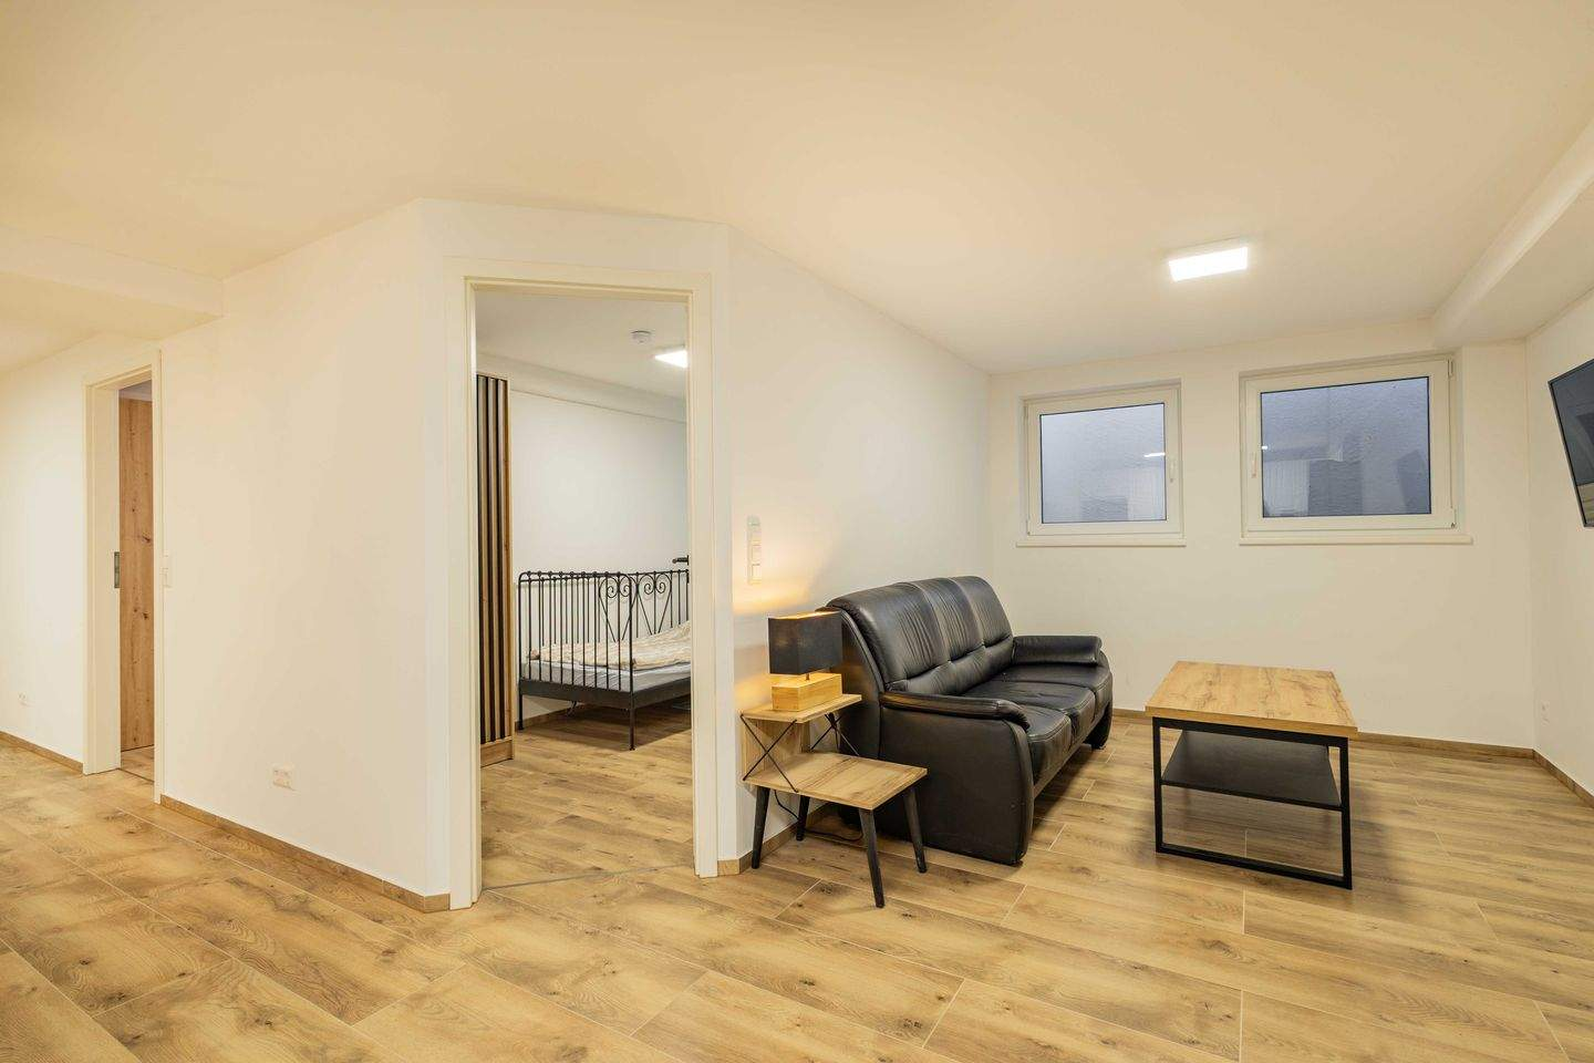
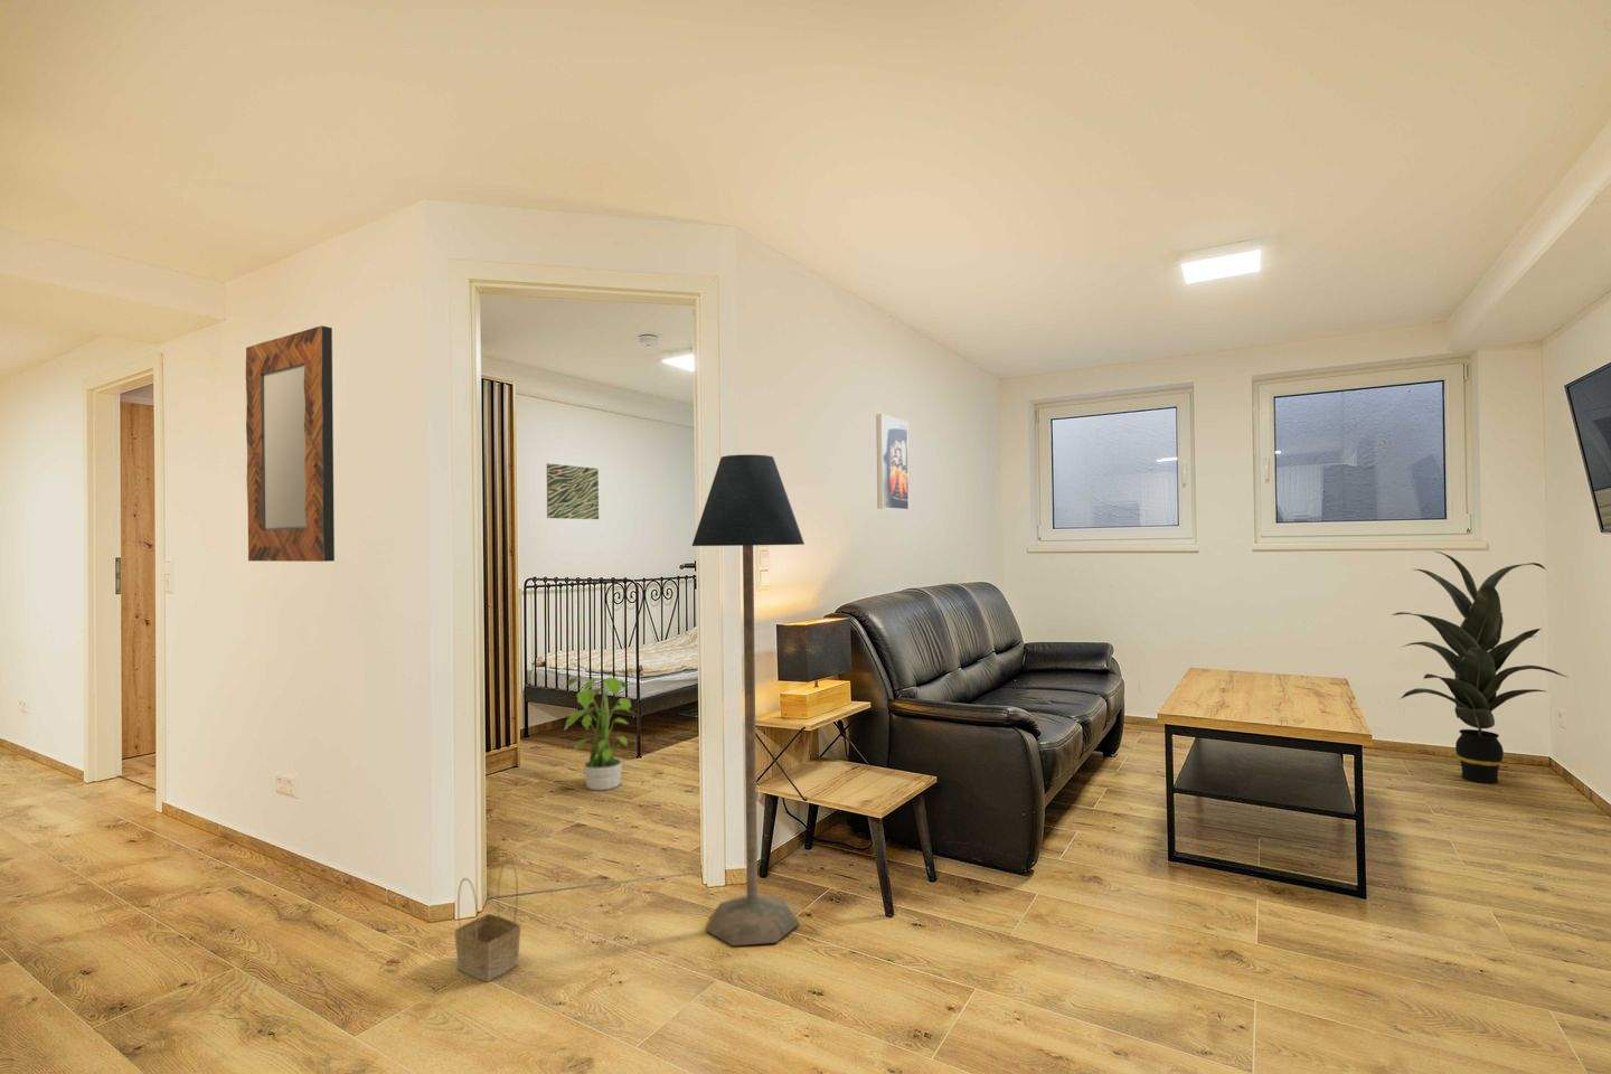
+ indoor plant (1466, 663)
+ potted plant (601, 728)
+ basket (488, 916)
+ home mirror (288, 448)
+ wall art (573, 493)
+ floor lamp (748, 688)
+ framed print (893, 463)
